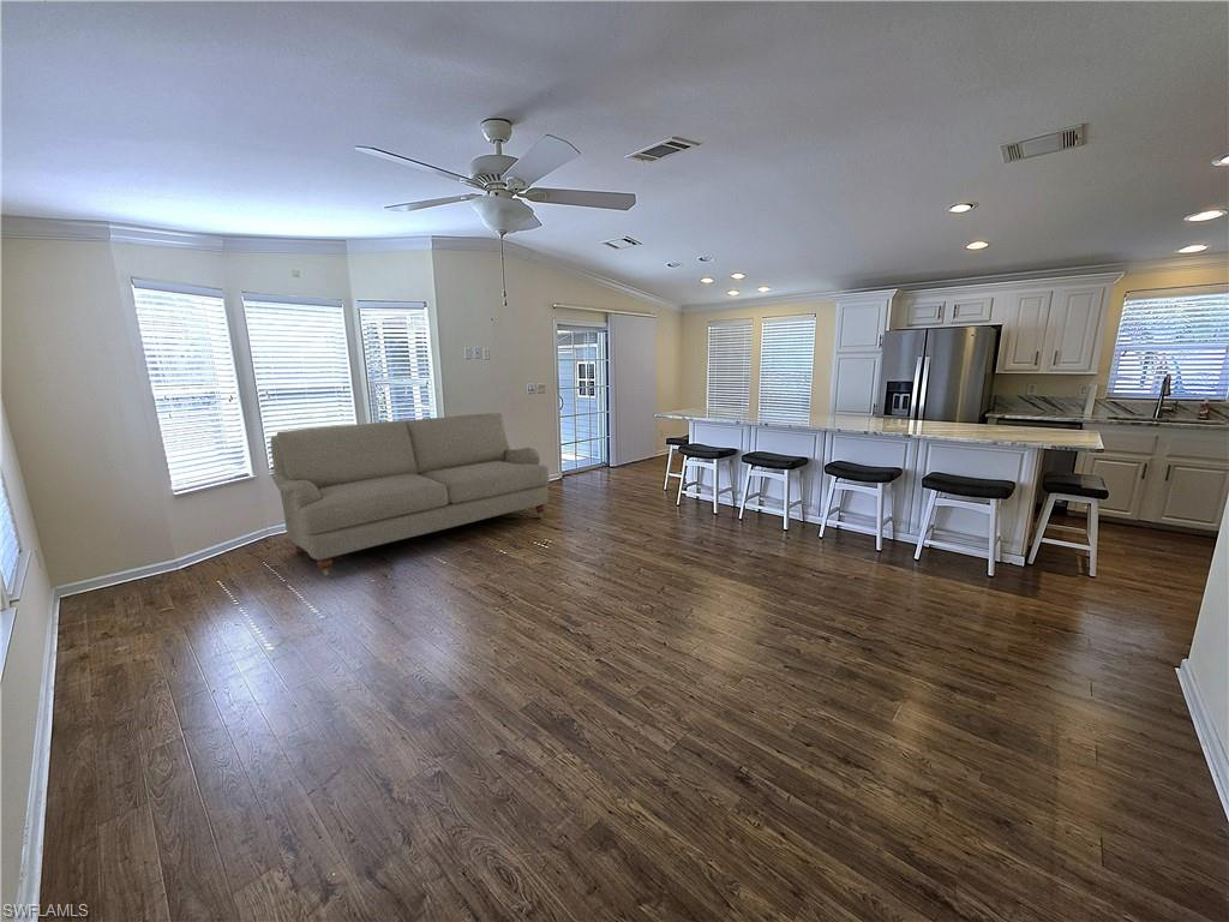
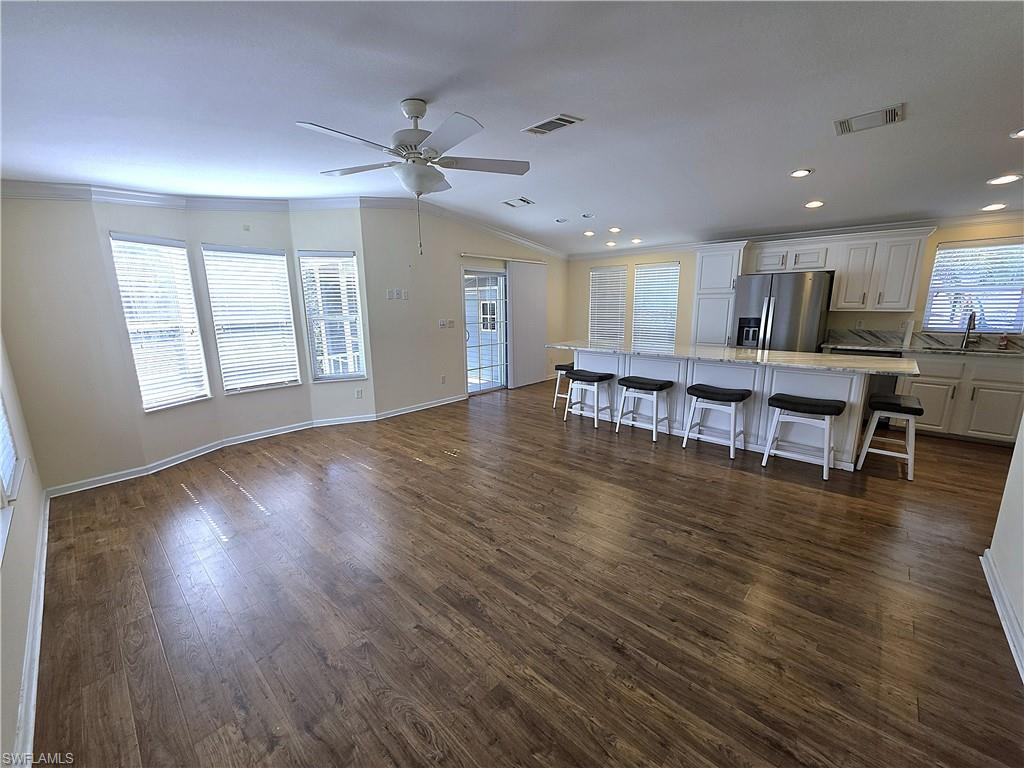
- sofa (422, 478)
